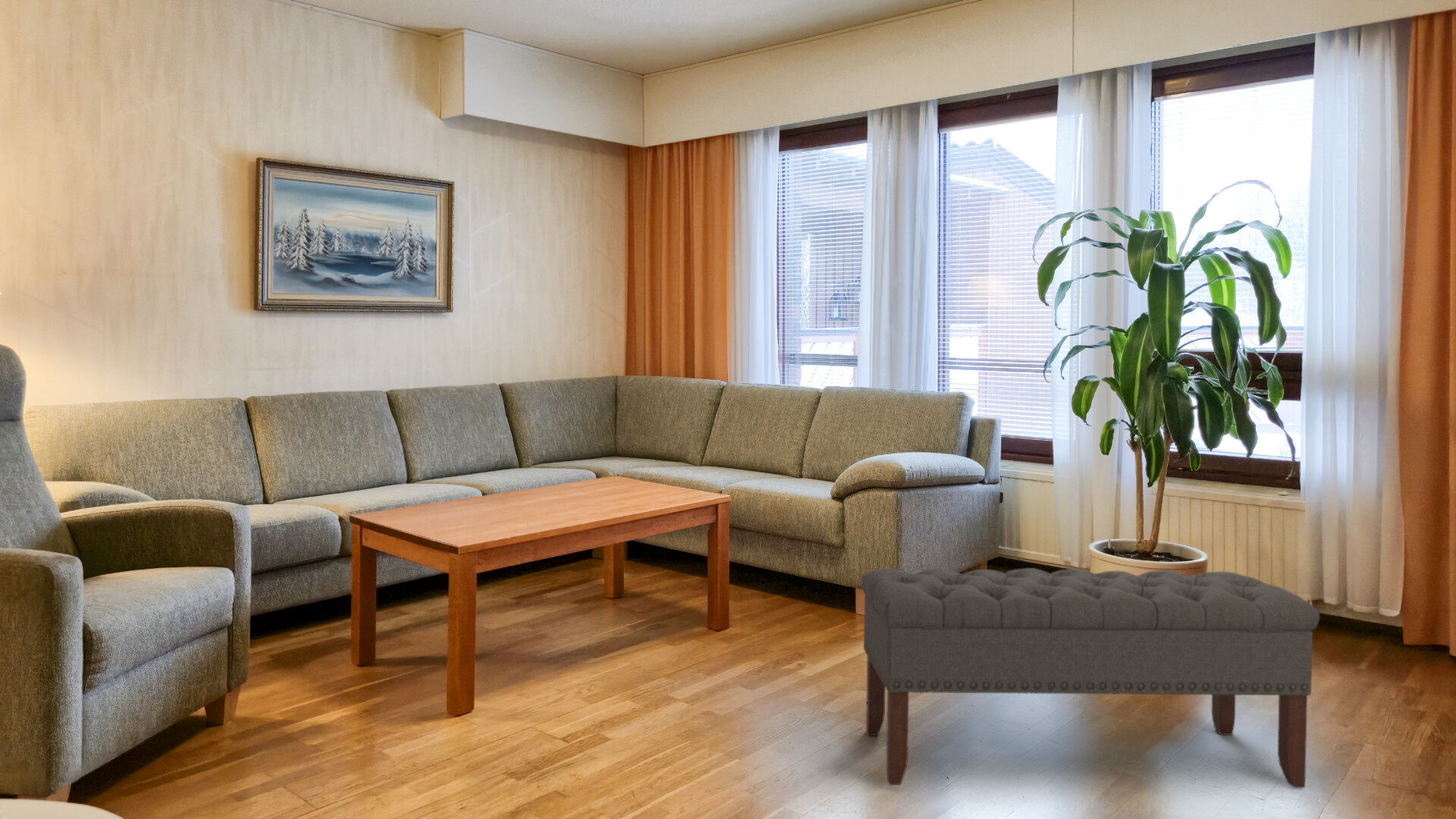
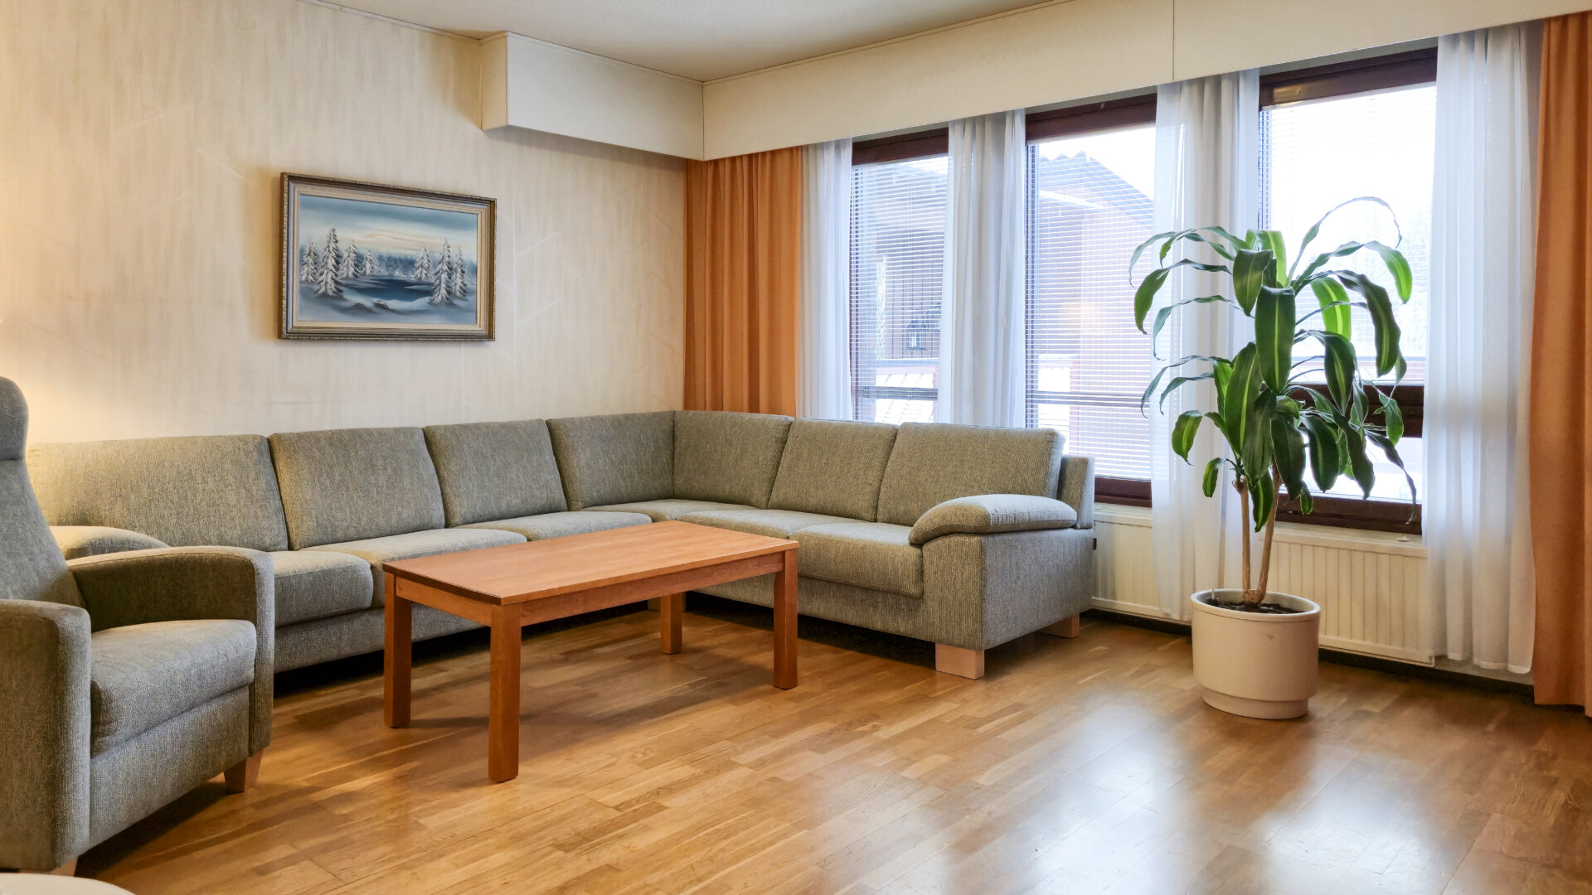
- bench (1072, 668)
